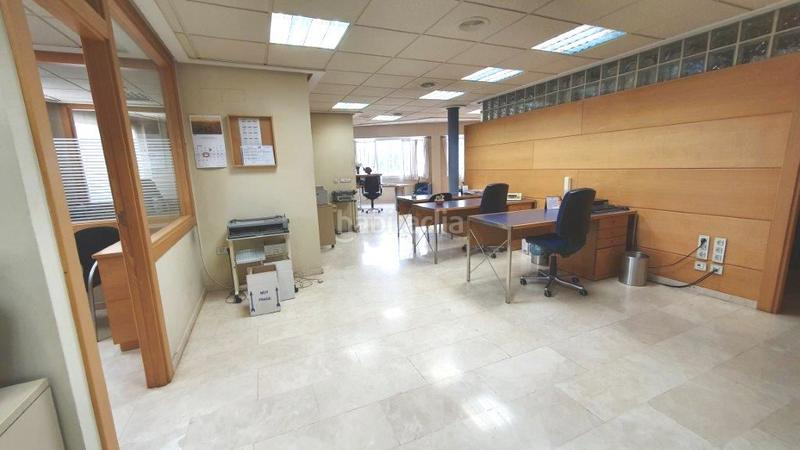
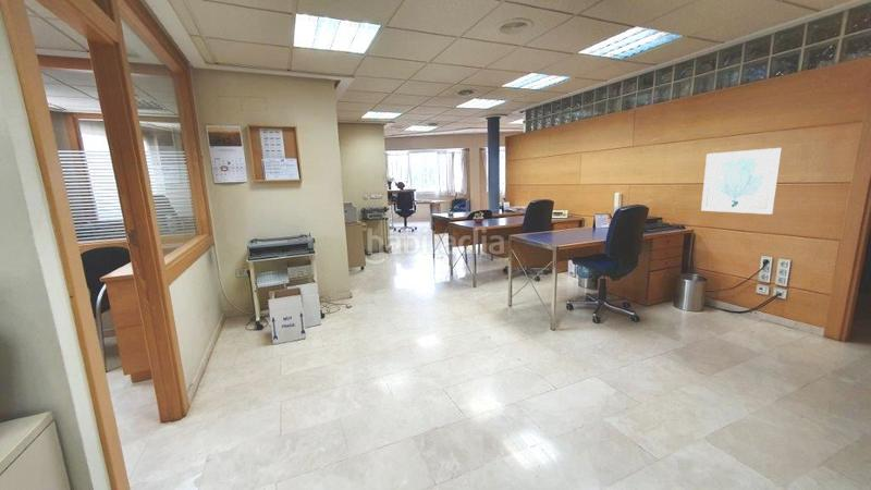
+ wall art (737, 182)
